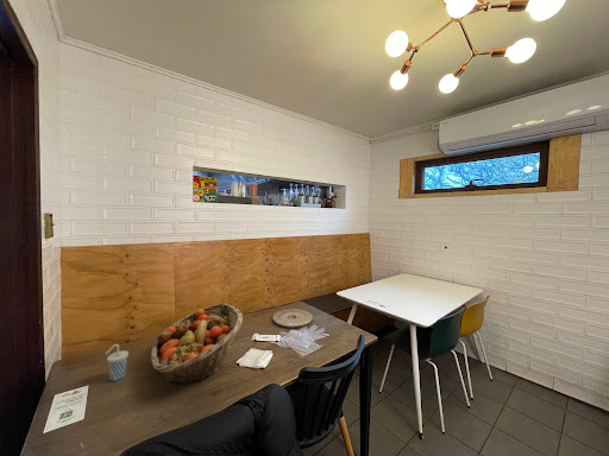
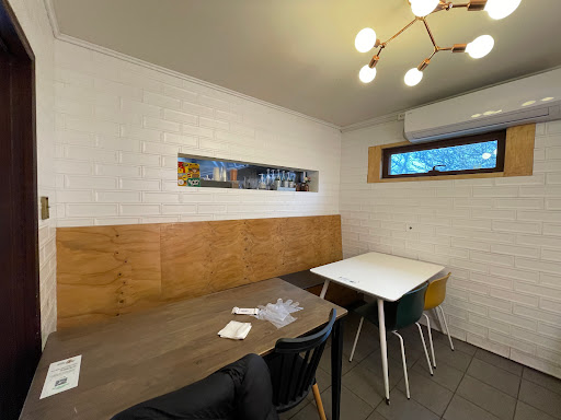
- plate (293, 317)
- cup (117, 360)
- fruit basket (199, 337)
